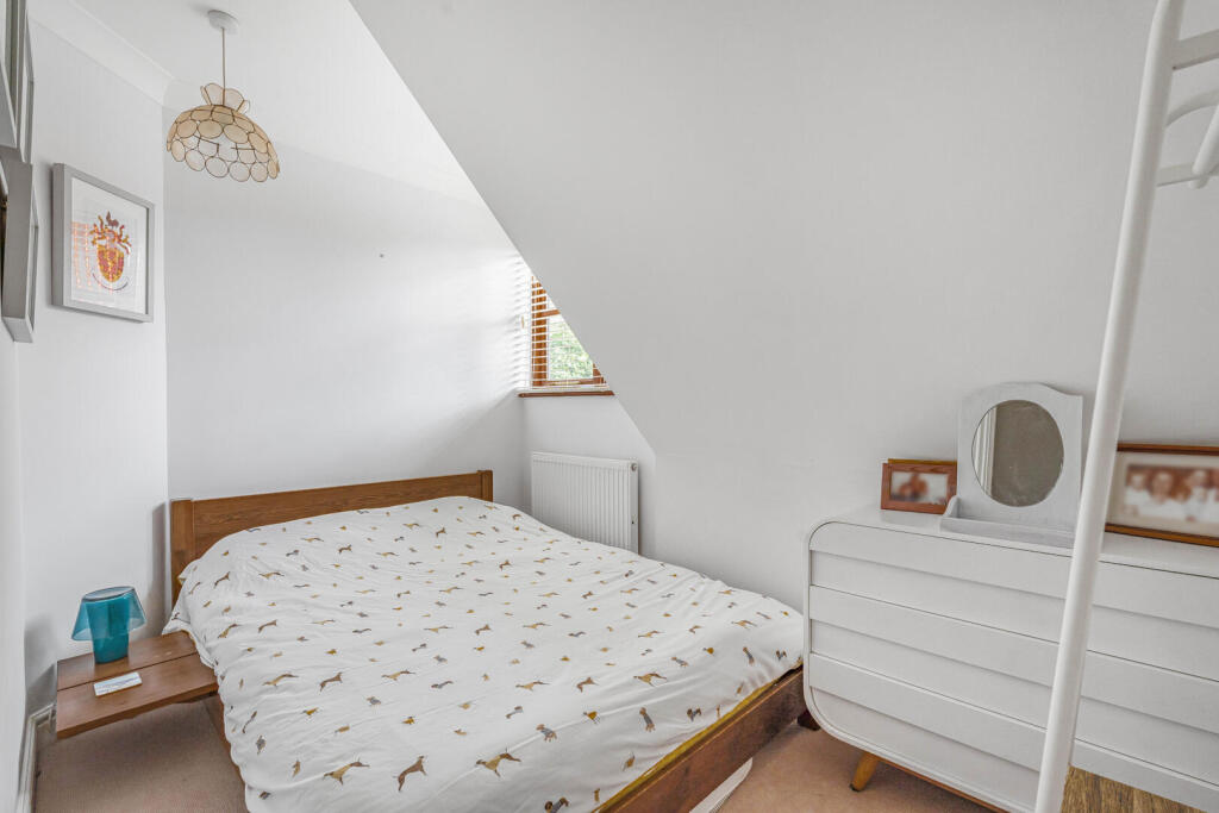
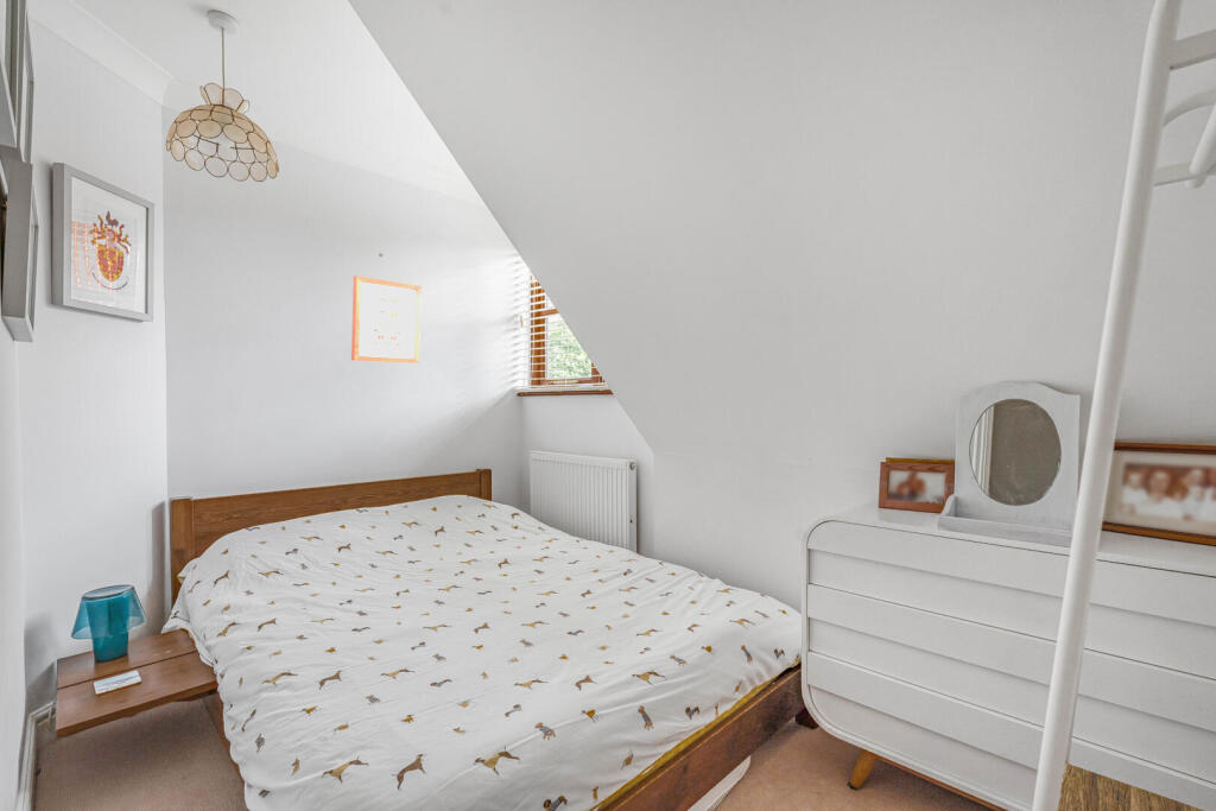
+ wall art (387, 321)
